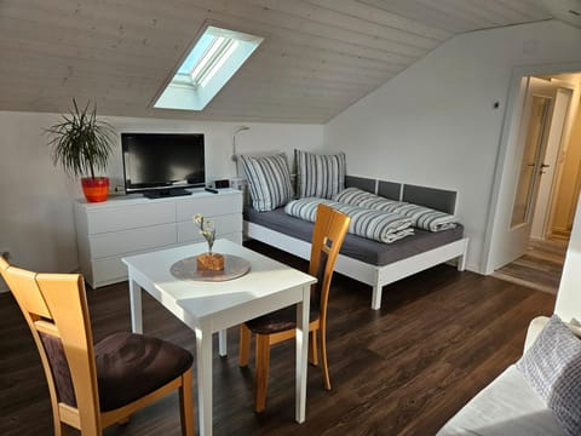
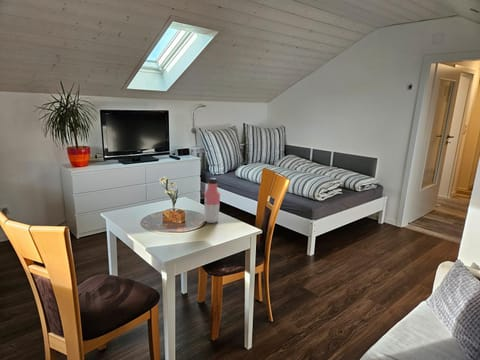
+ water bottle (212, 200)
